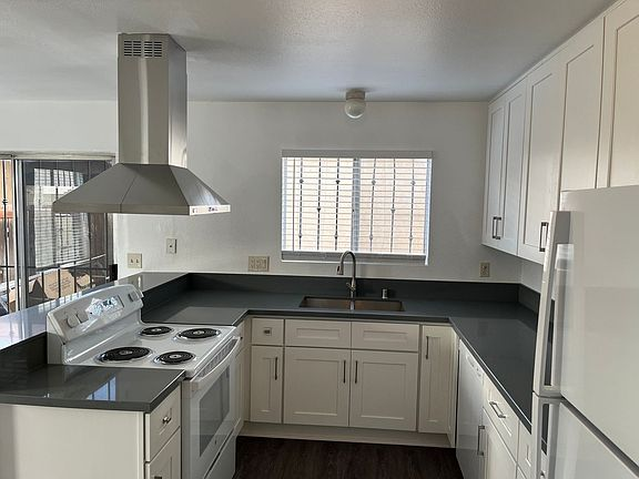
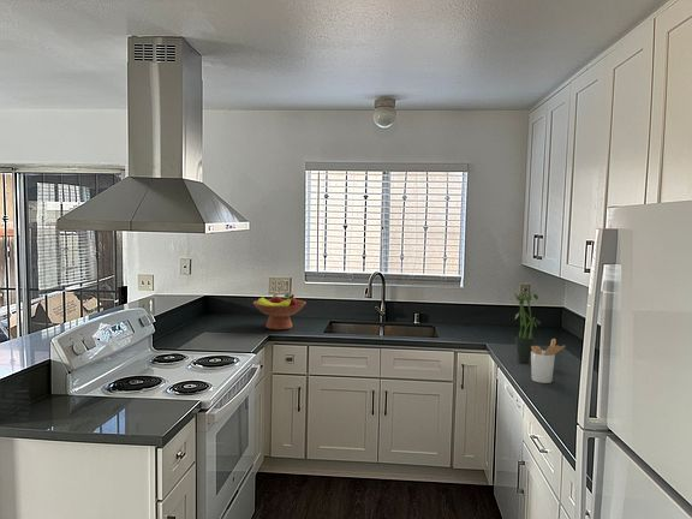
+ potted plant (523, 324)
+ utensil holder (547, 360)
+ fruit bowl (279, 310)
